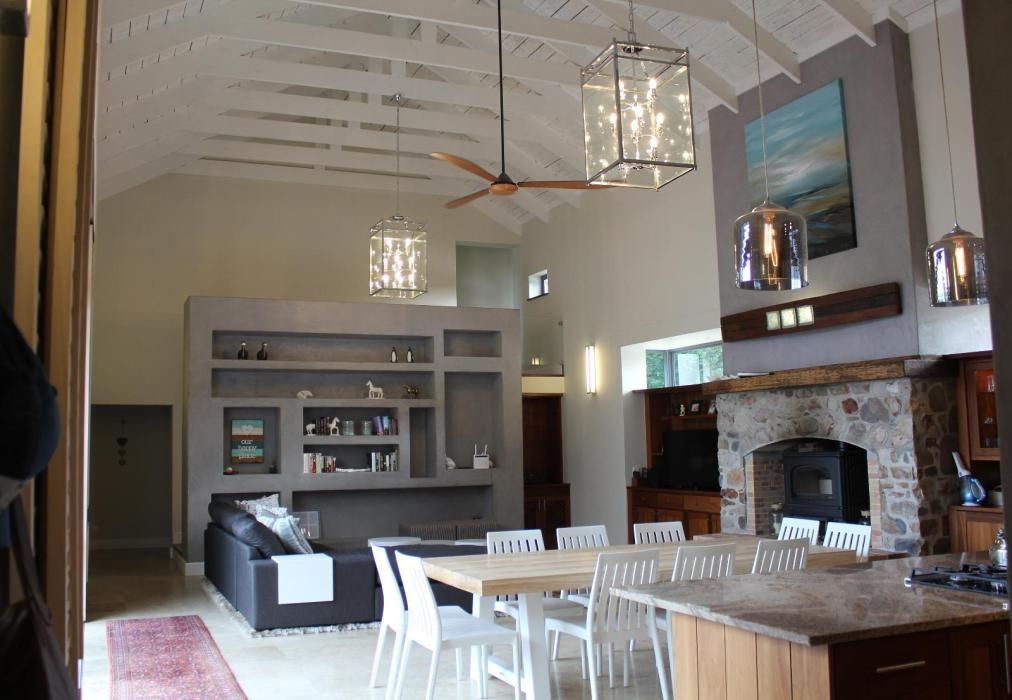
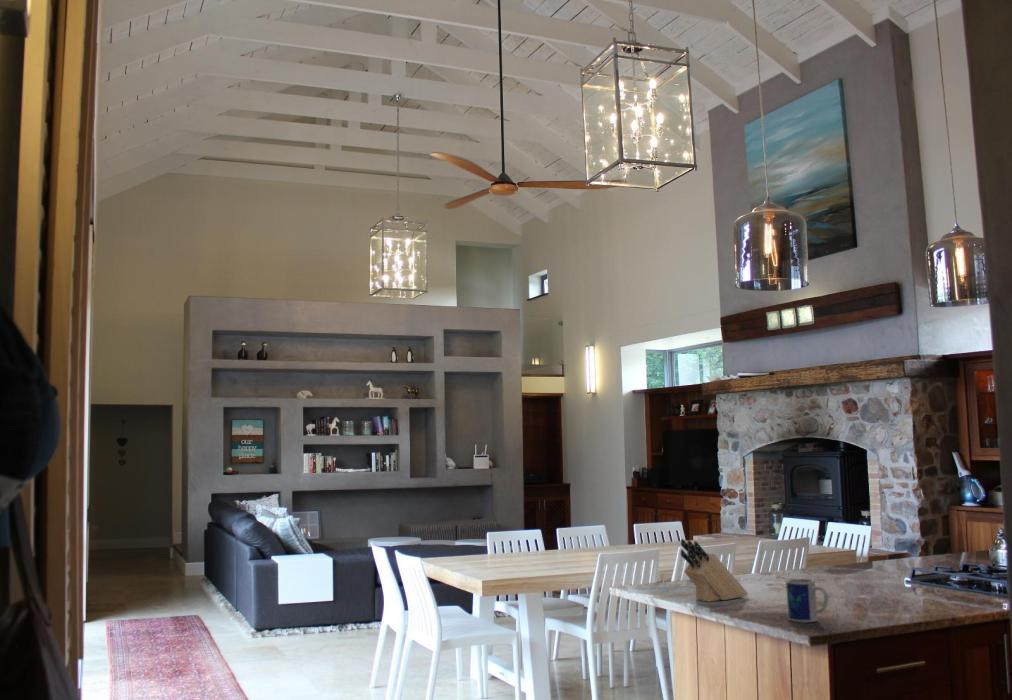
+ mug (808, 600)
+ knife block (711, 567)
